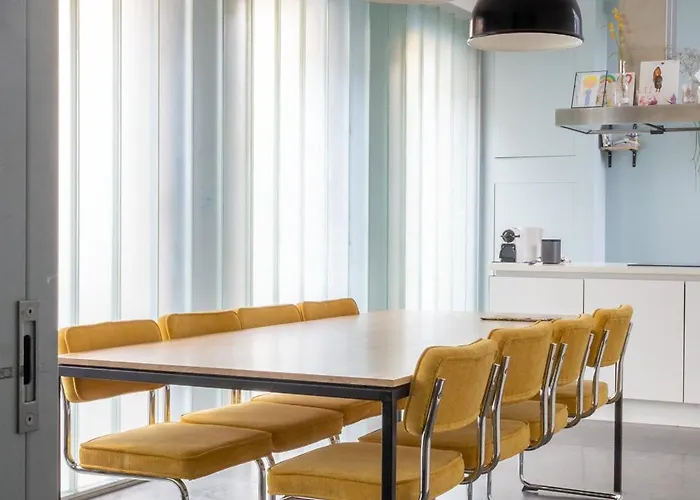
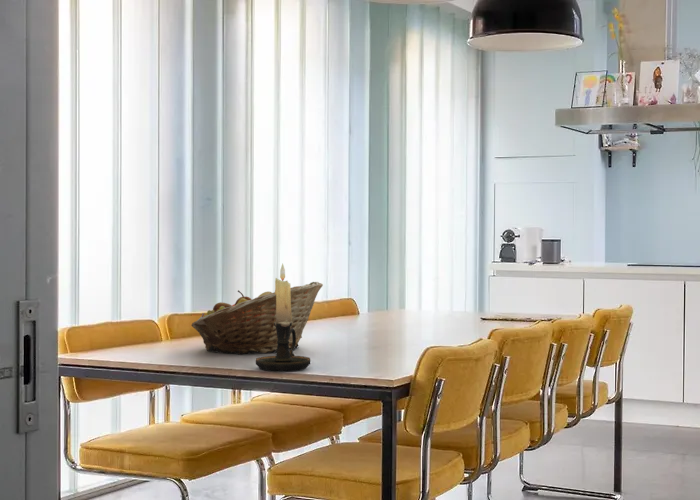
+ candle holder (285, 314)
+ fruit basket (259, 315)
